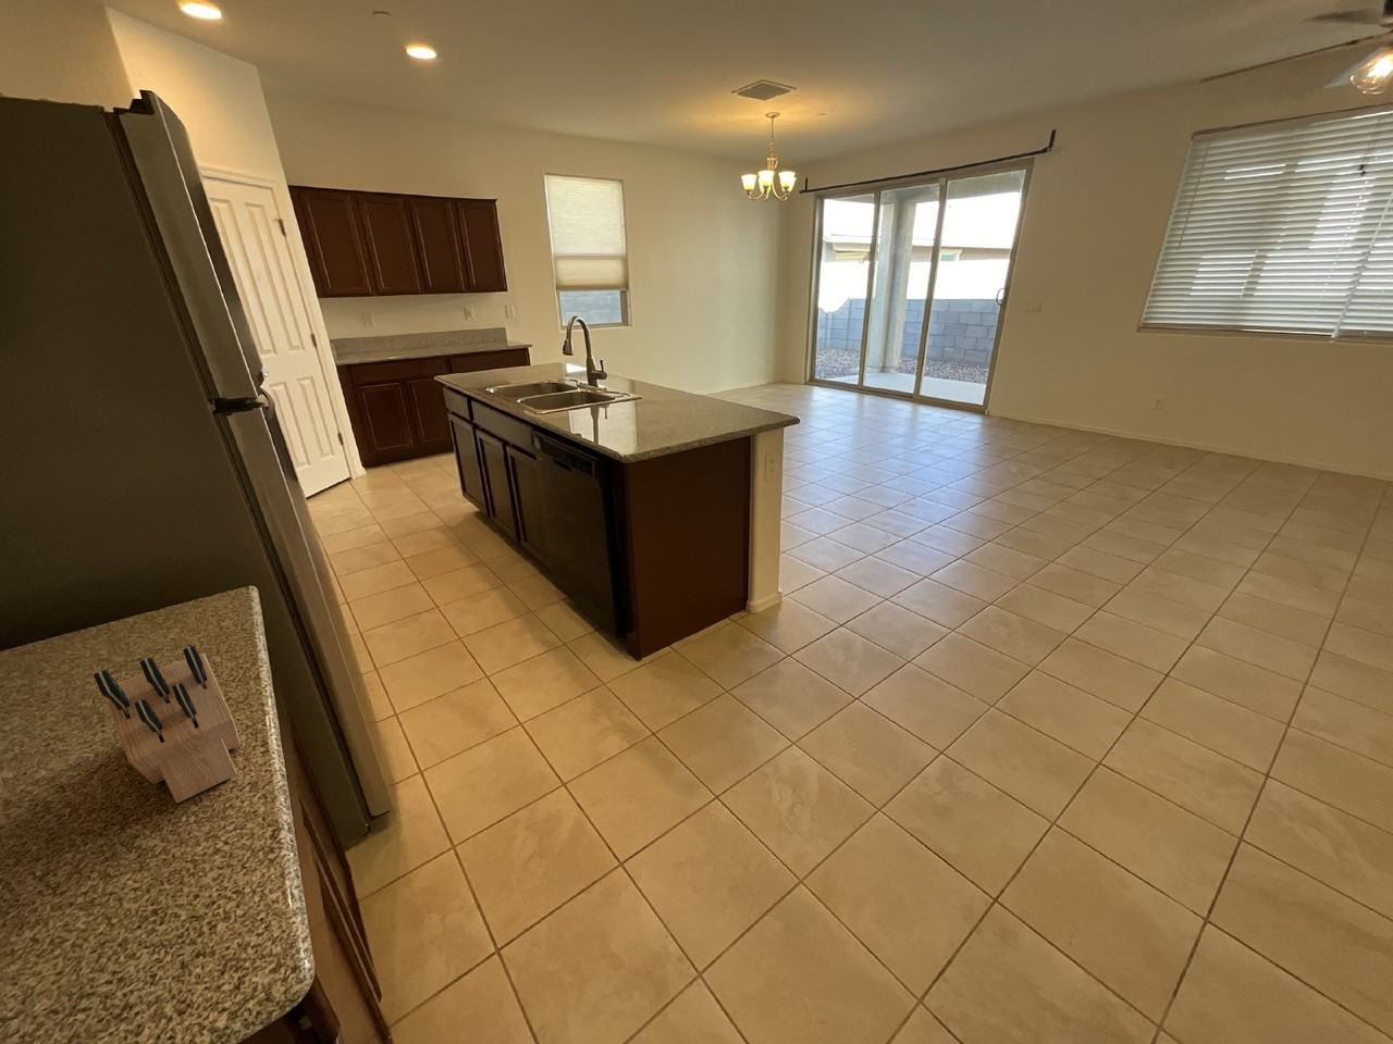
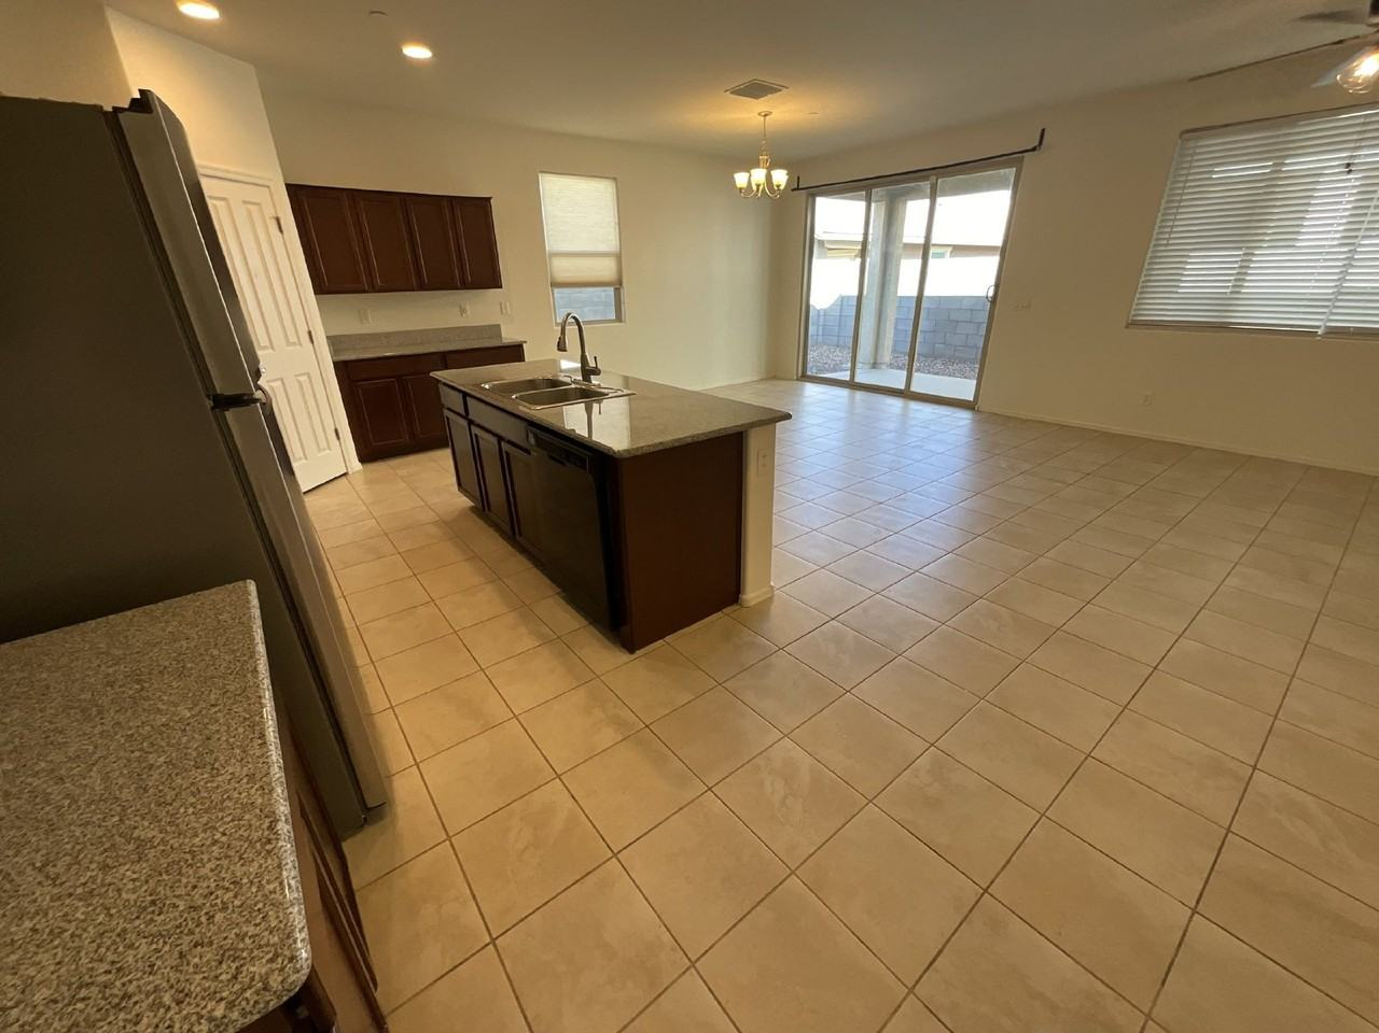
- knife block (168, 697)
